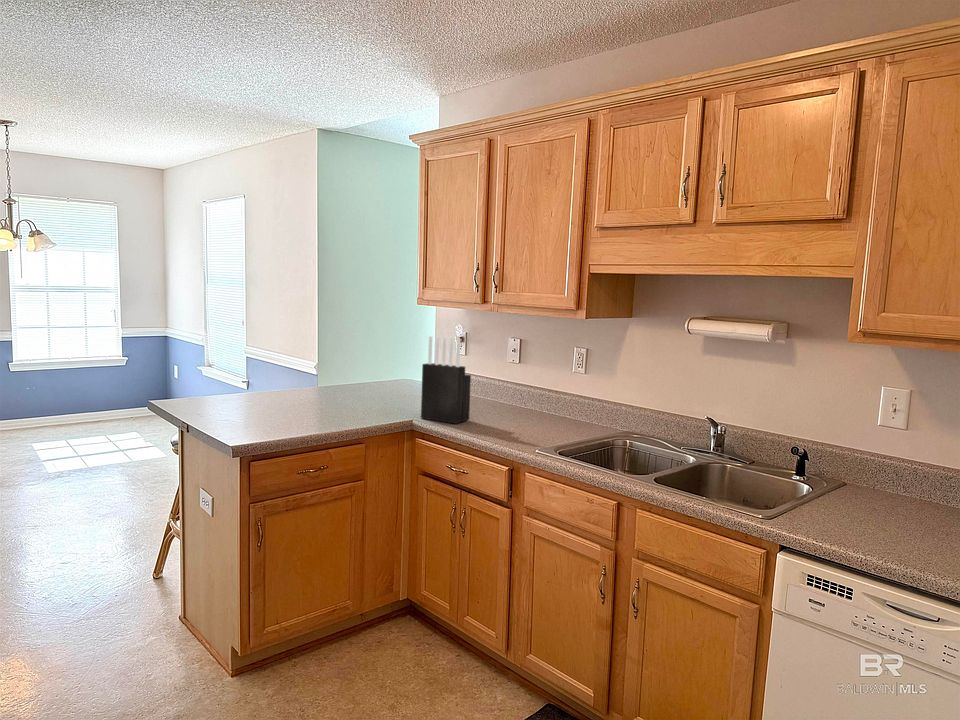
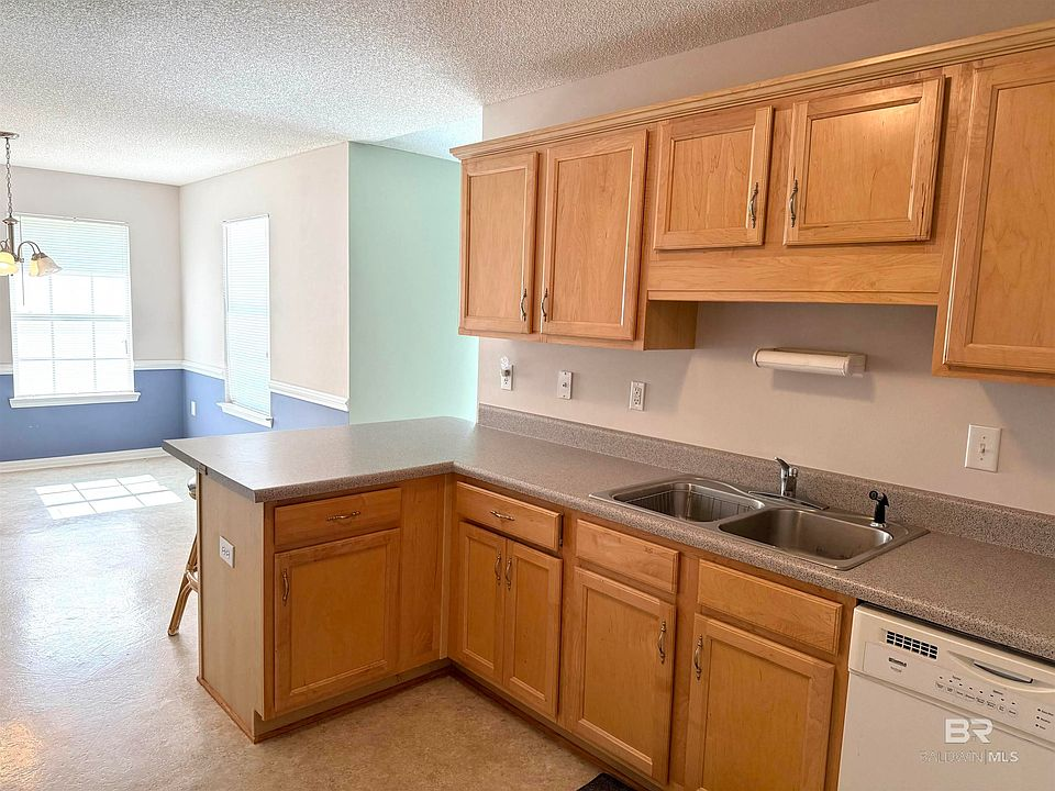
- knife block (447, 378)
